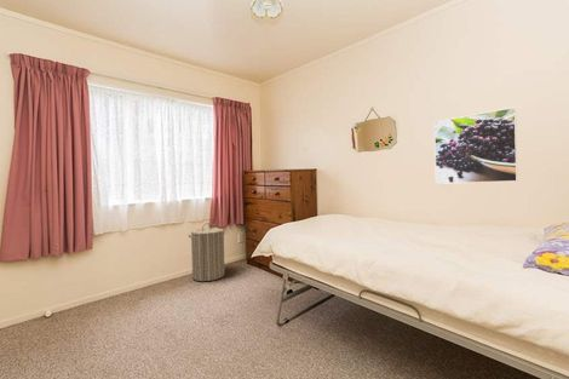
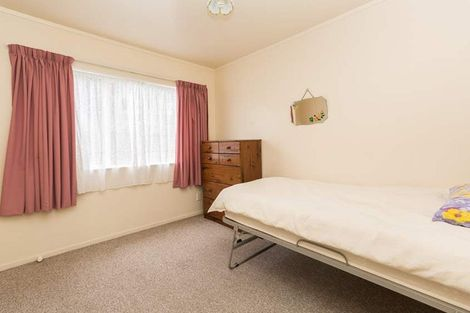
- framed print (472, 149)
- laundry hamper (208, 249)
